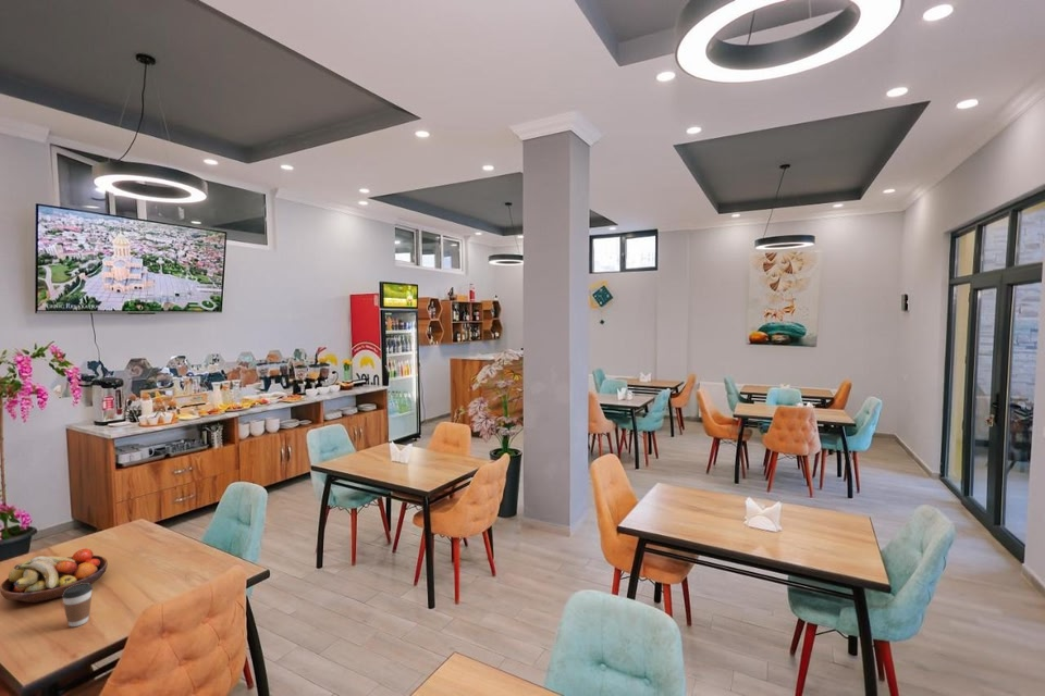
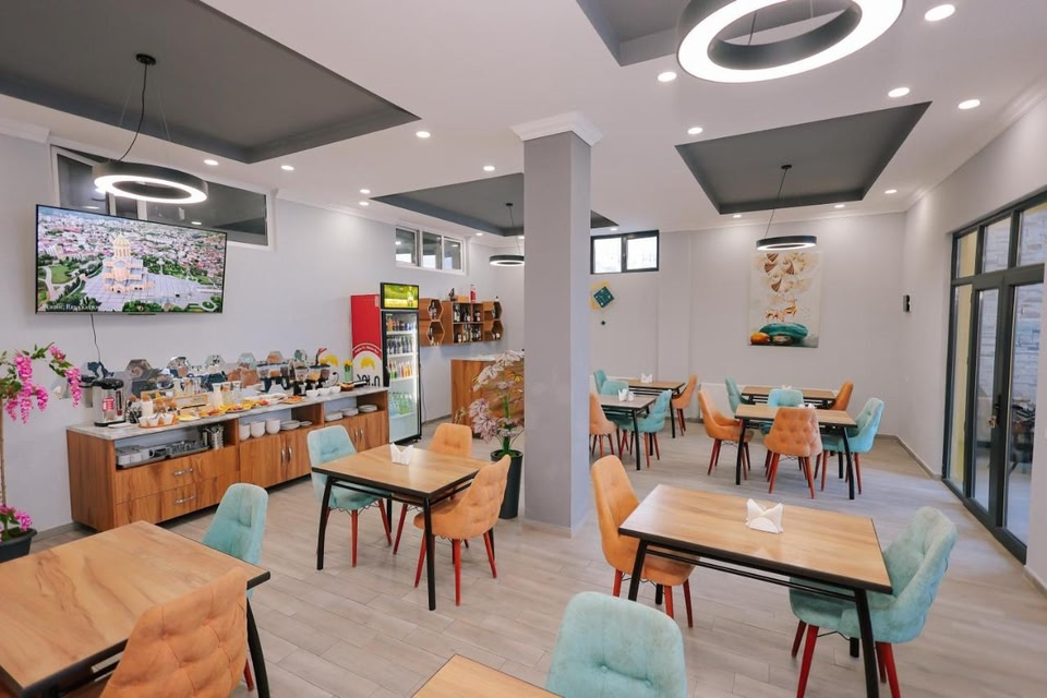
- fruit bowl (56, 570)
- coffee cup (77, 605)
